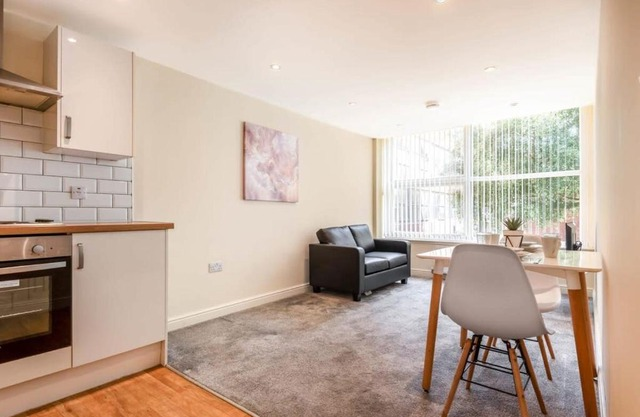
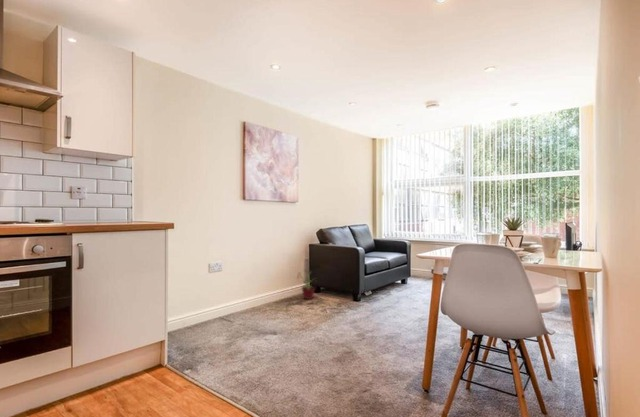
+ potted plant (305, 283)
